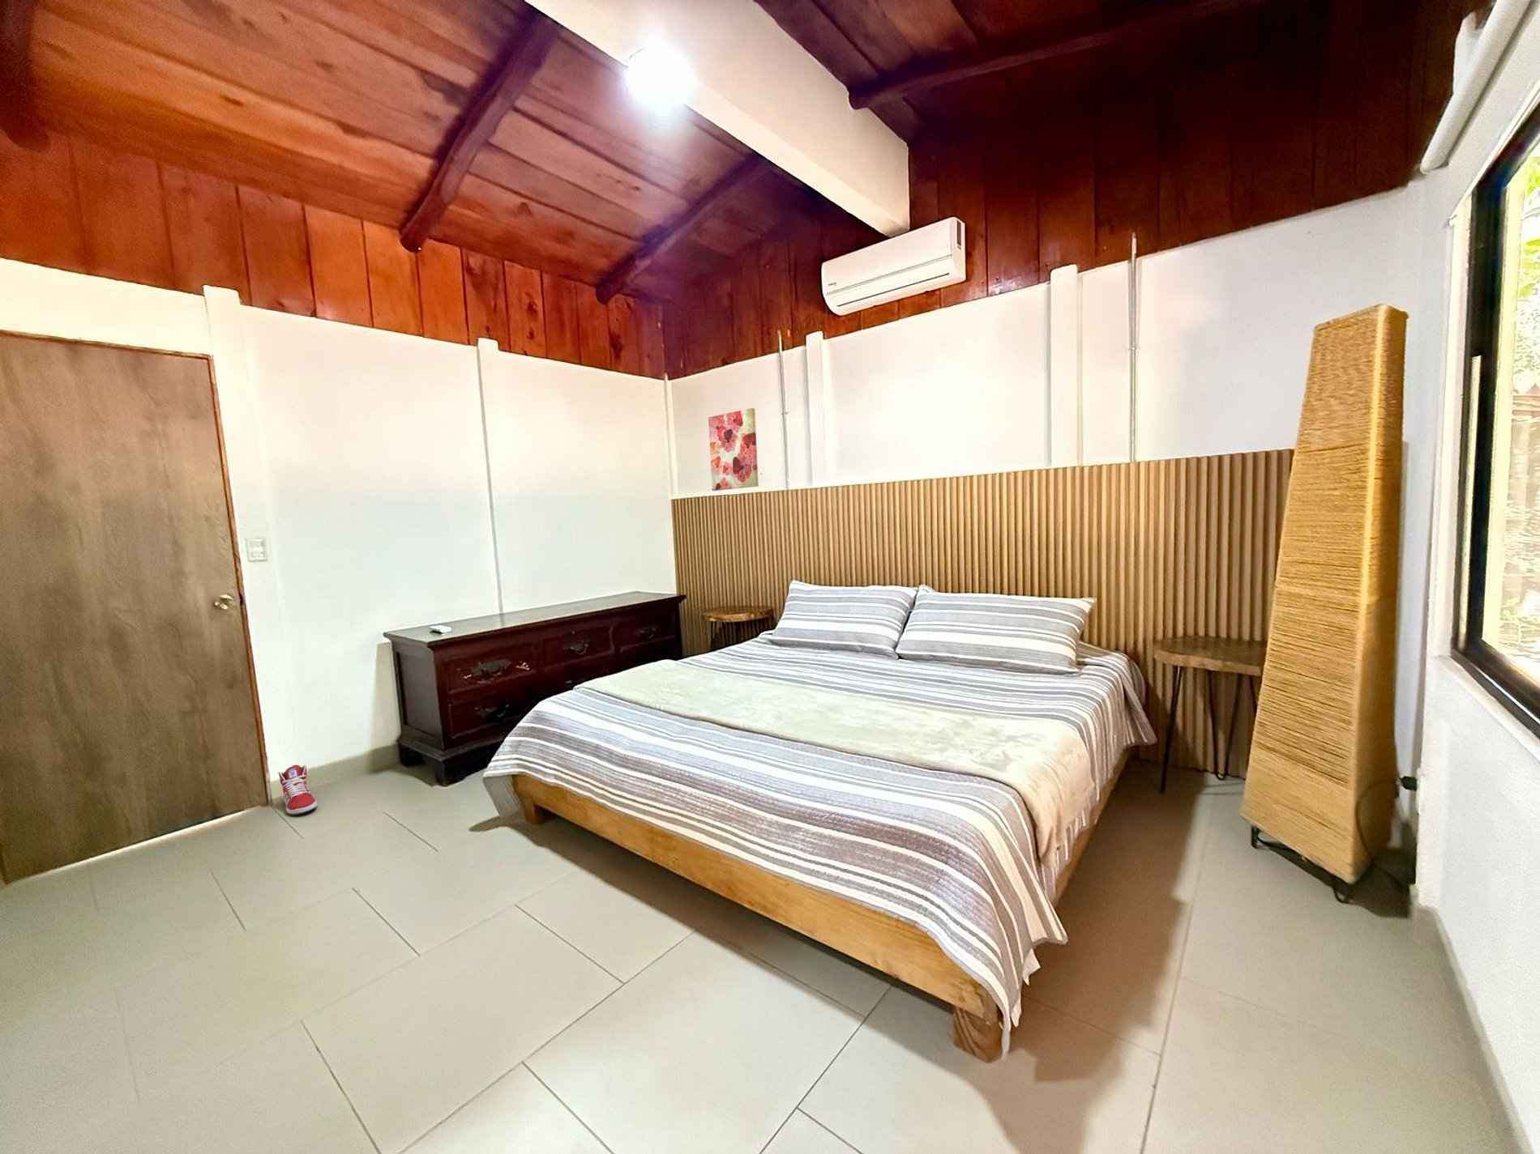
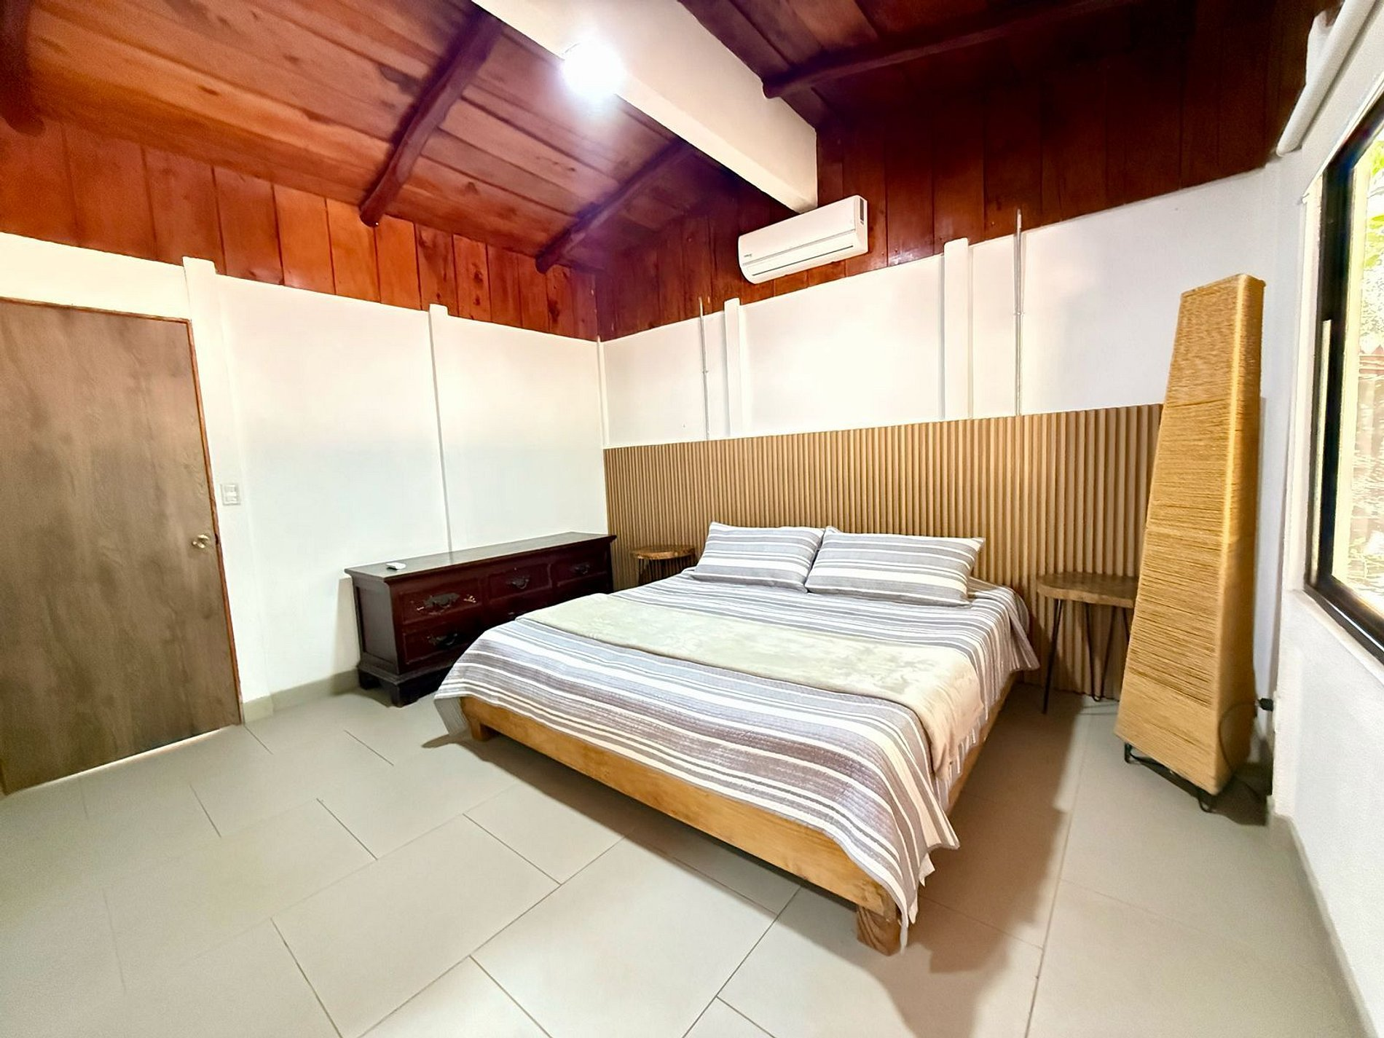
- wall art (732, 450)
- sneaker (297, 787)
